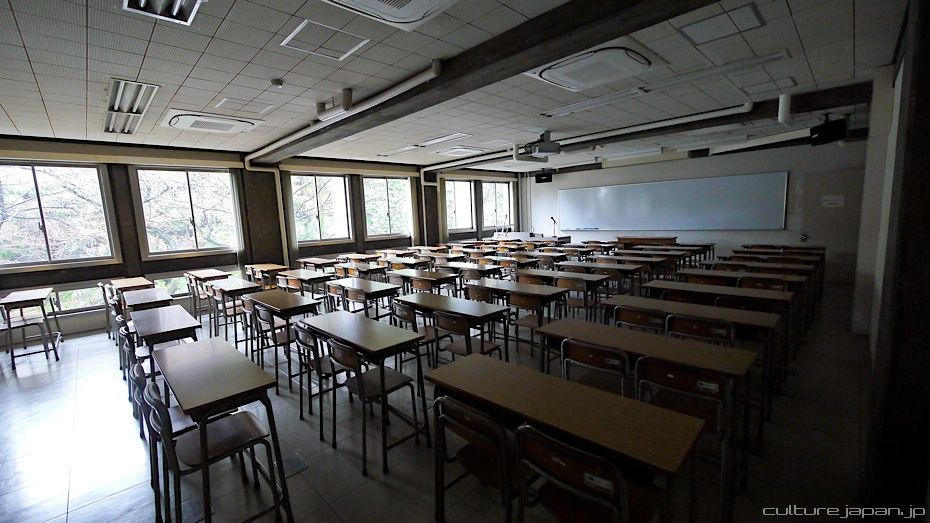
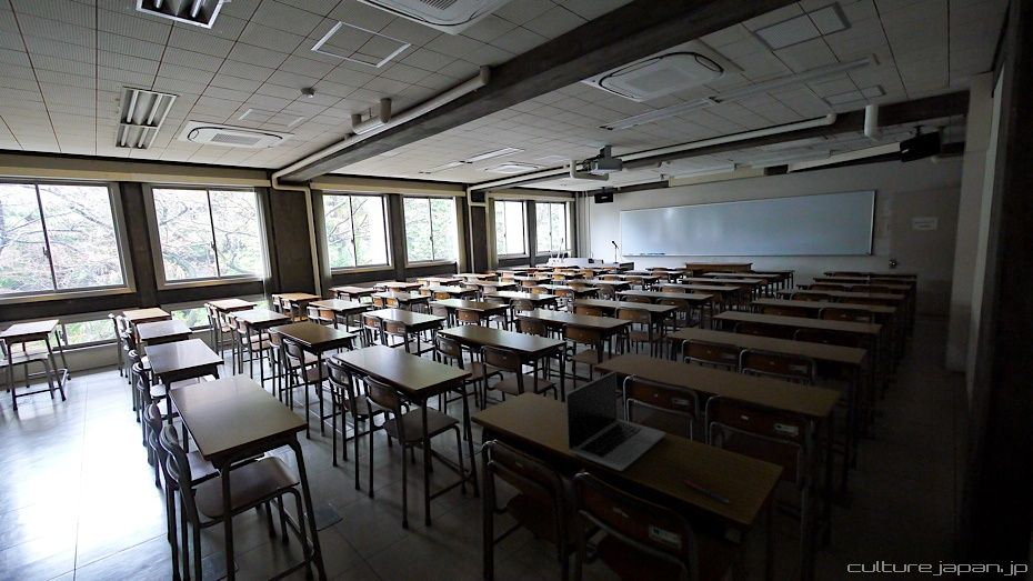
+ laptop (616, 415)
+ pen (705, 490)
